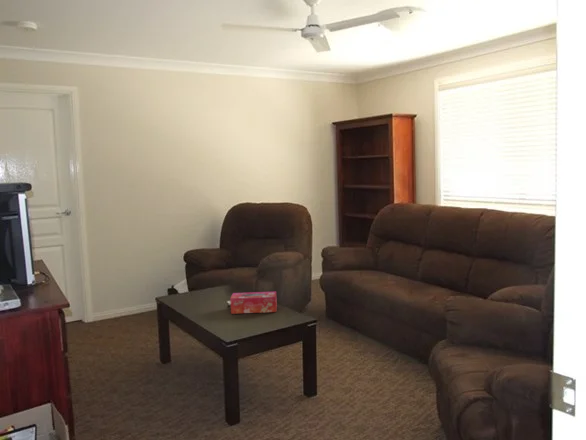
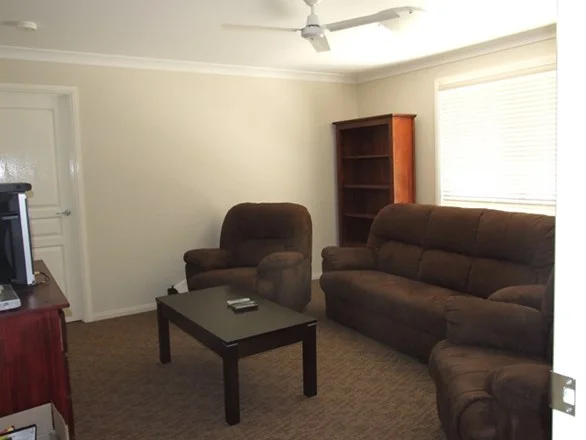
- tissue box (254, 302)
